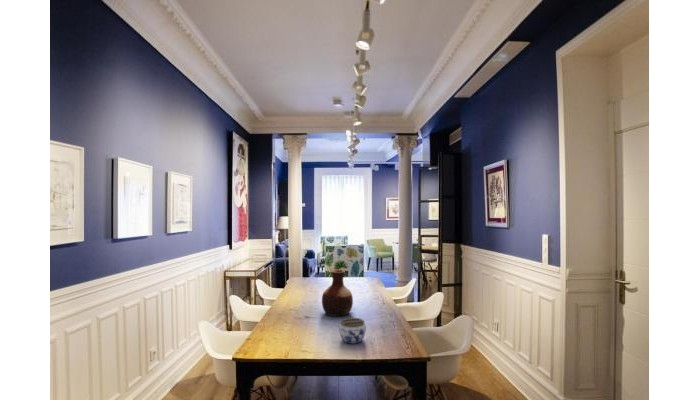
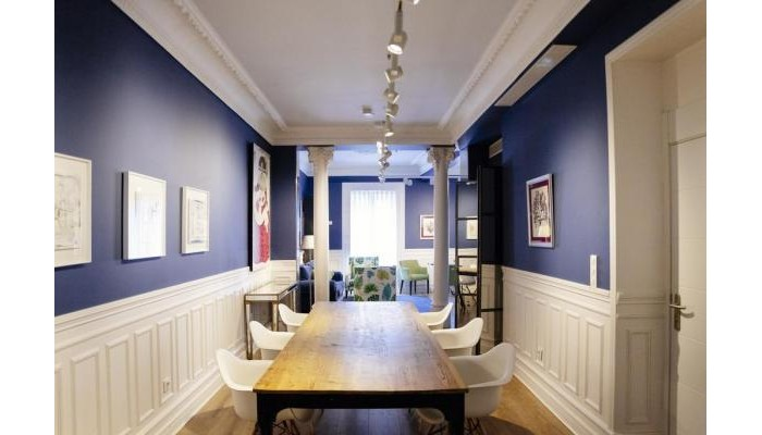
- jar (352, 330)
- vase (337, 291)
